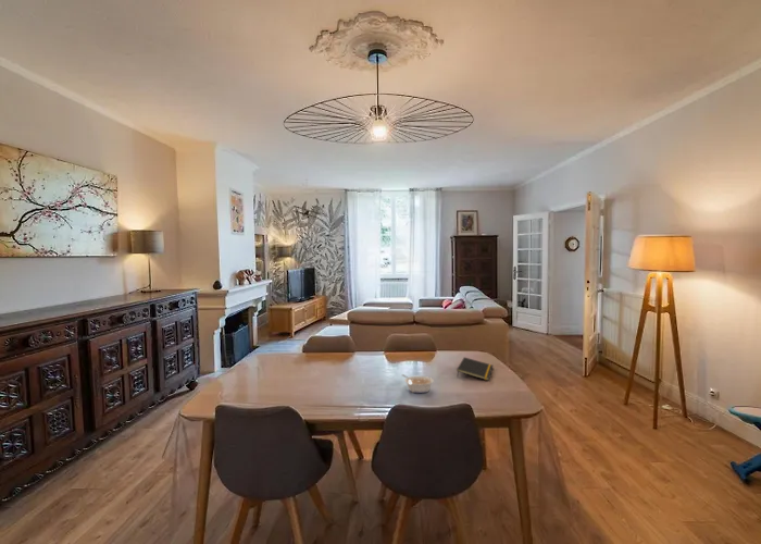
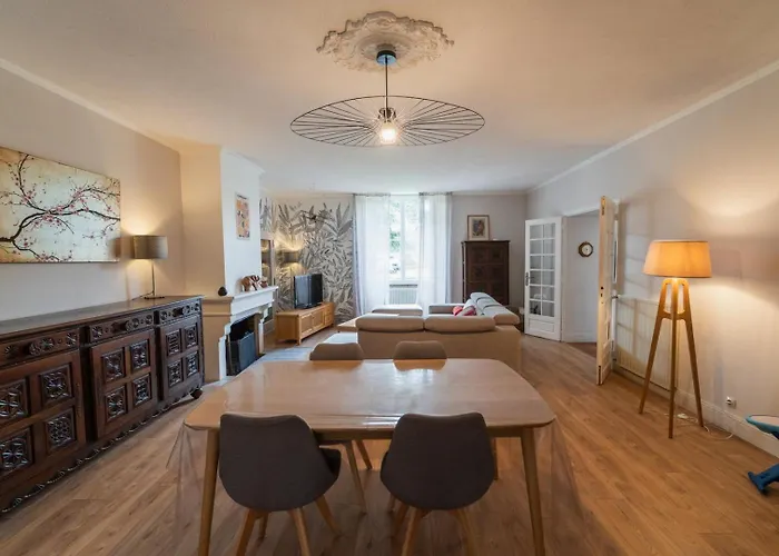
- legume (417, 384)
- notepad (475, 368)
